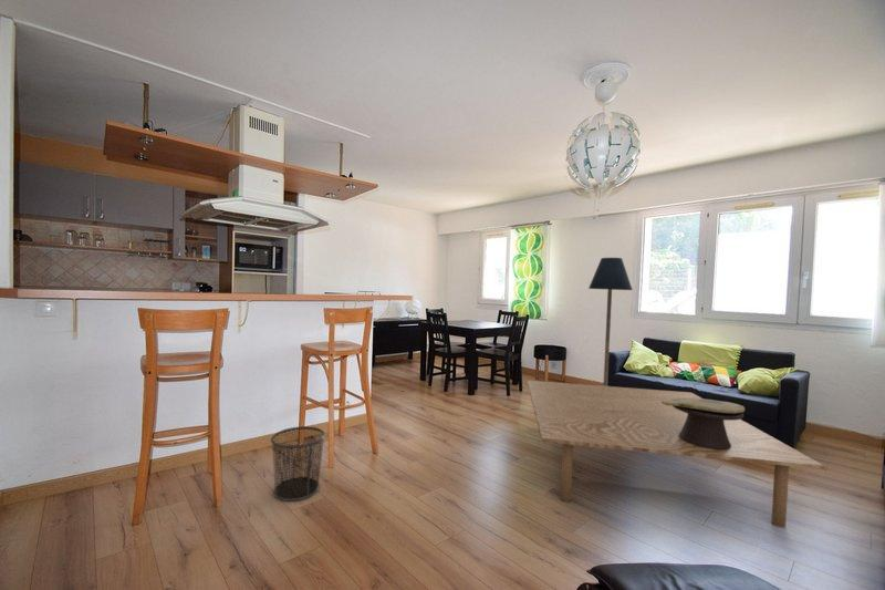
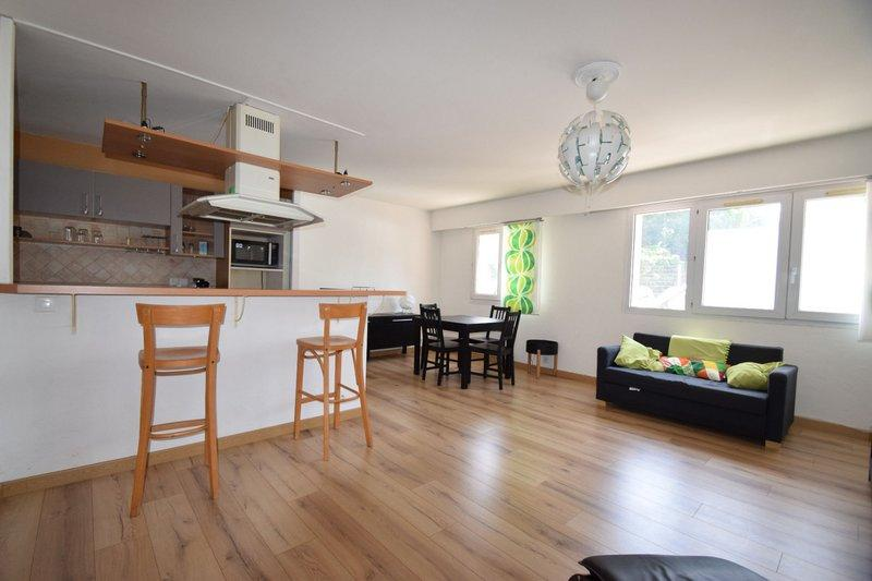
- waste bin (298, 462)
- coffee table (631, 438)
- decorative bowl (700, 420)
- floor lamp (607, 340)
